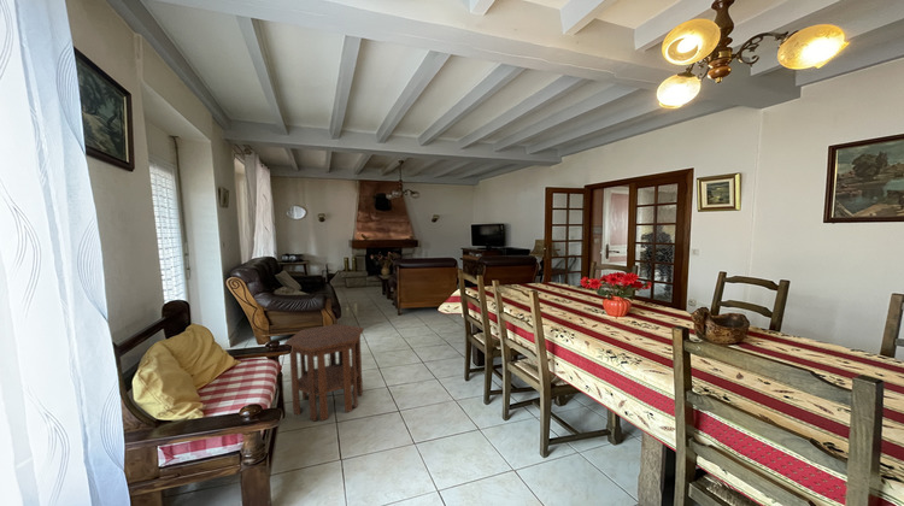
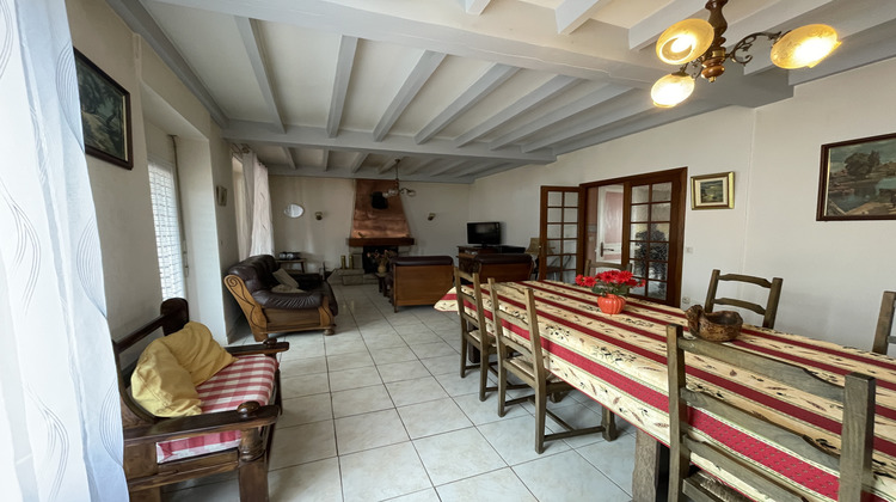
- side table (328, 367)
